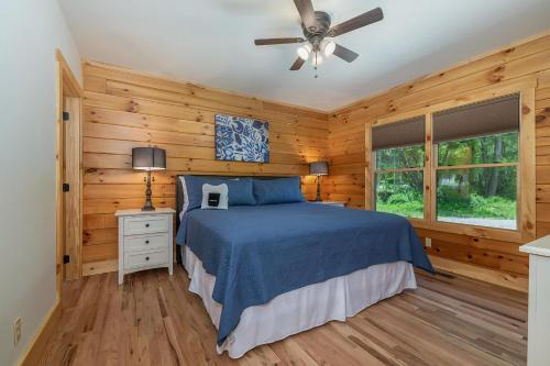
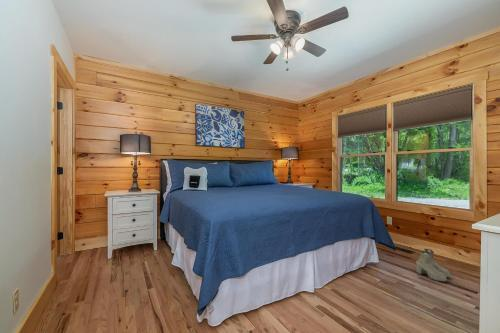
+ boots (432, 263)
